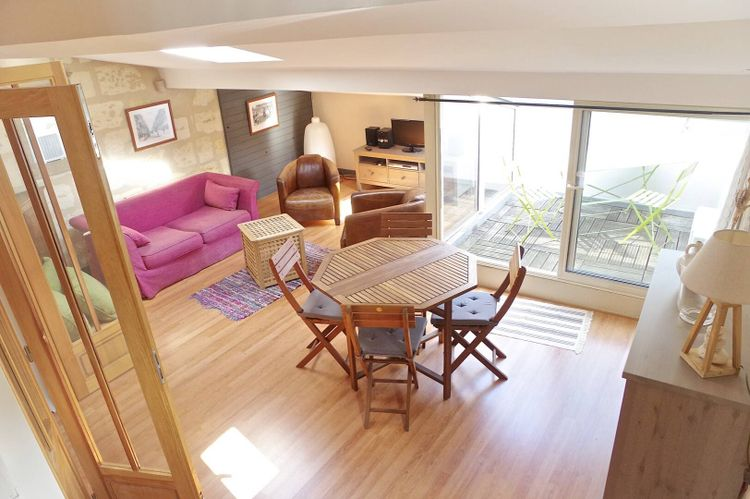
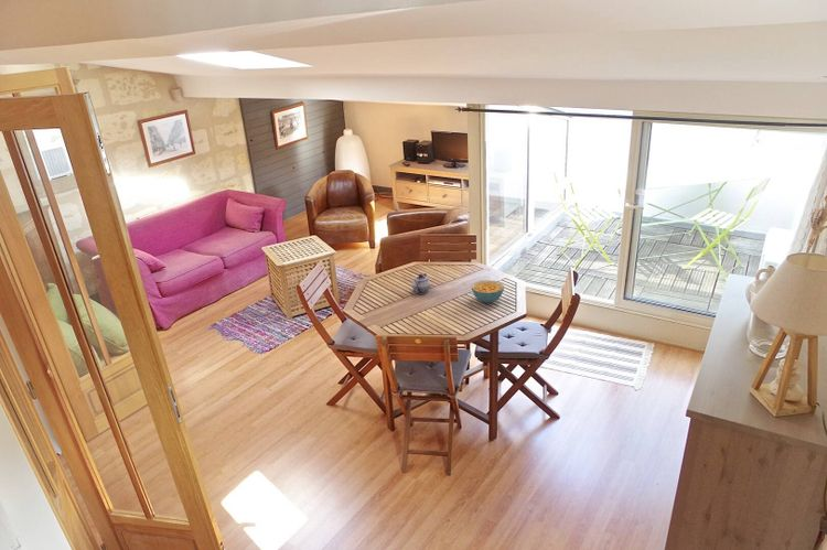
+ cereal bowl (487, 293)
+ teapot (421, 282)
